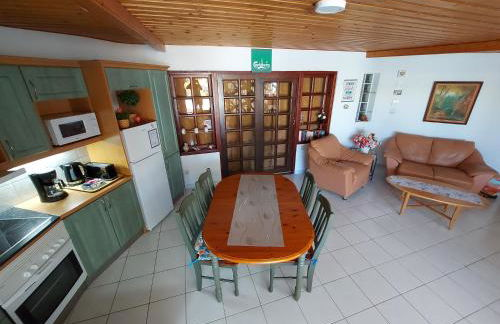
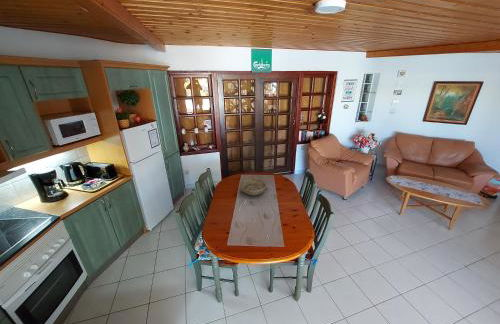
+ bowl (253, 188)
